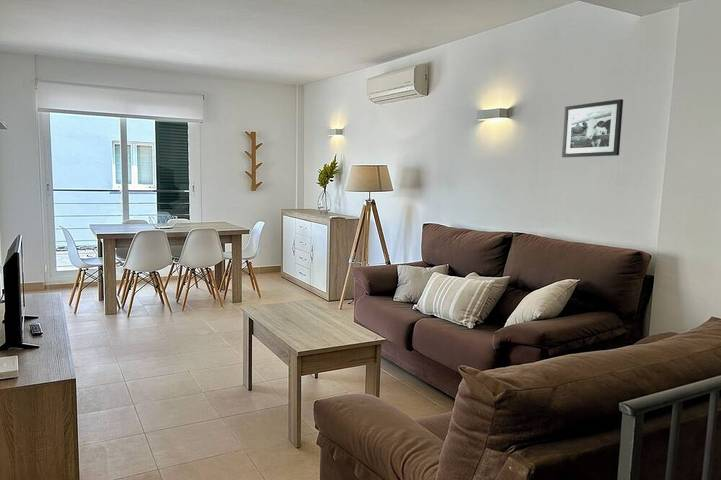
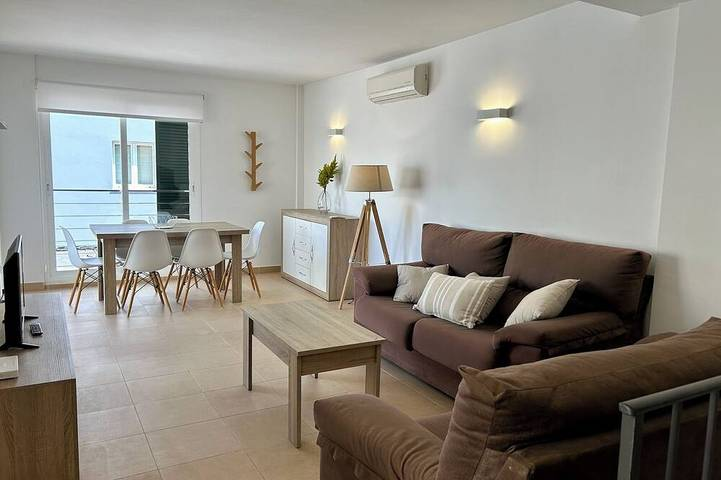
- picture frame (590, 129)
